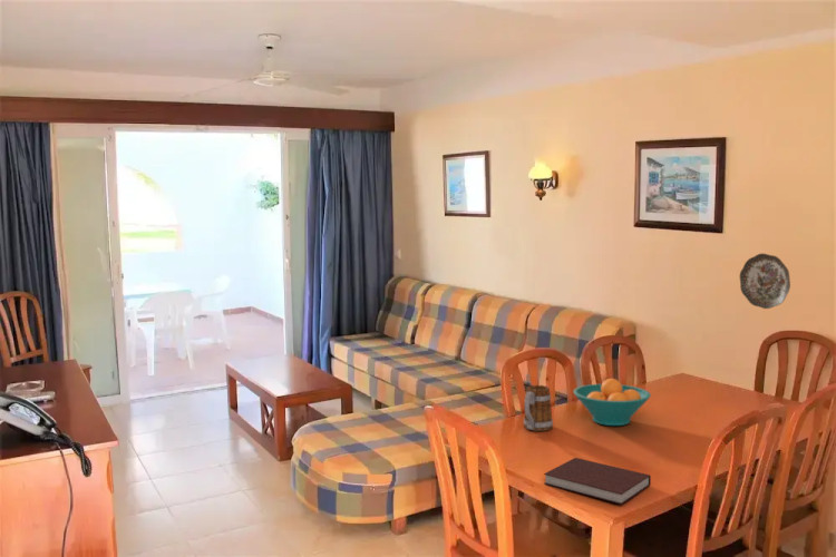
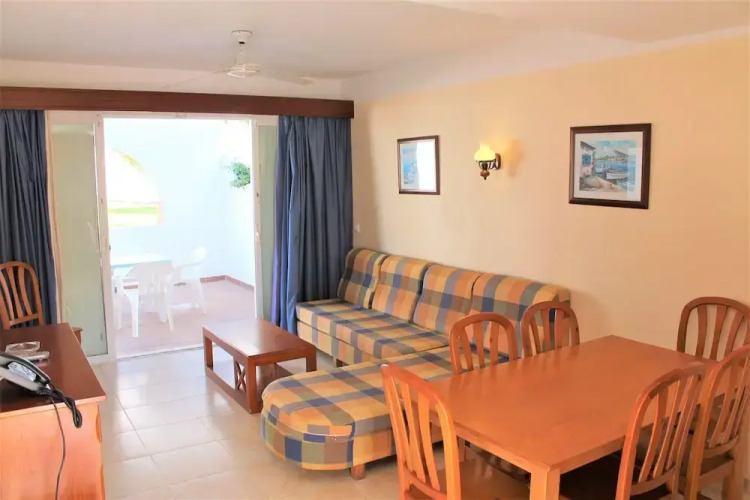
- fruit bowl (611, 400)
- mug (535, 409)
- notebook (596, 479)
- decorative plate (765, 281)
